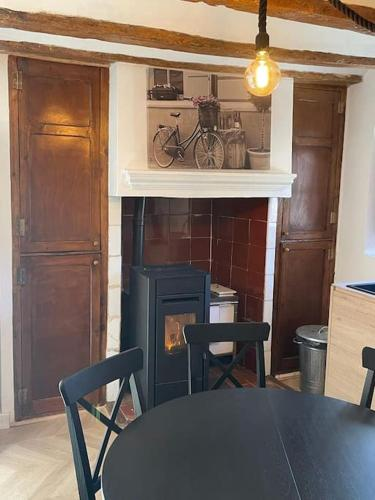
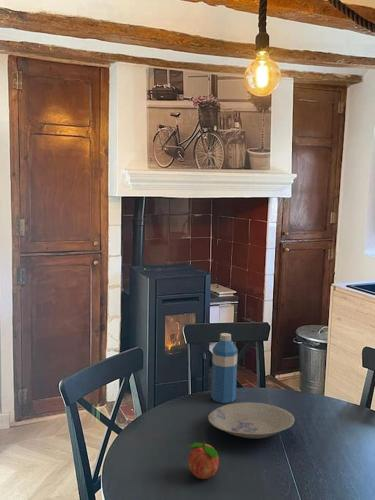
+ fruit (204, 459)
+ water bottle (224, 366)
+ bowl (250, 422)
